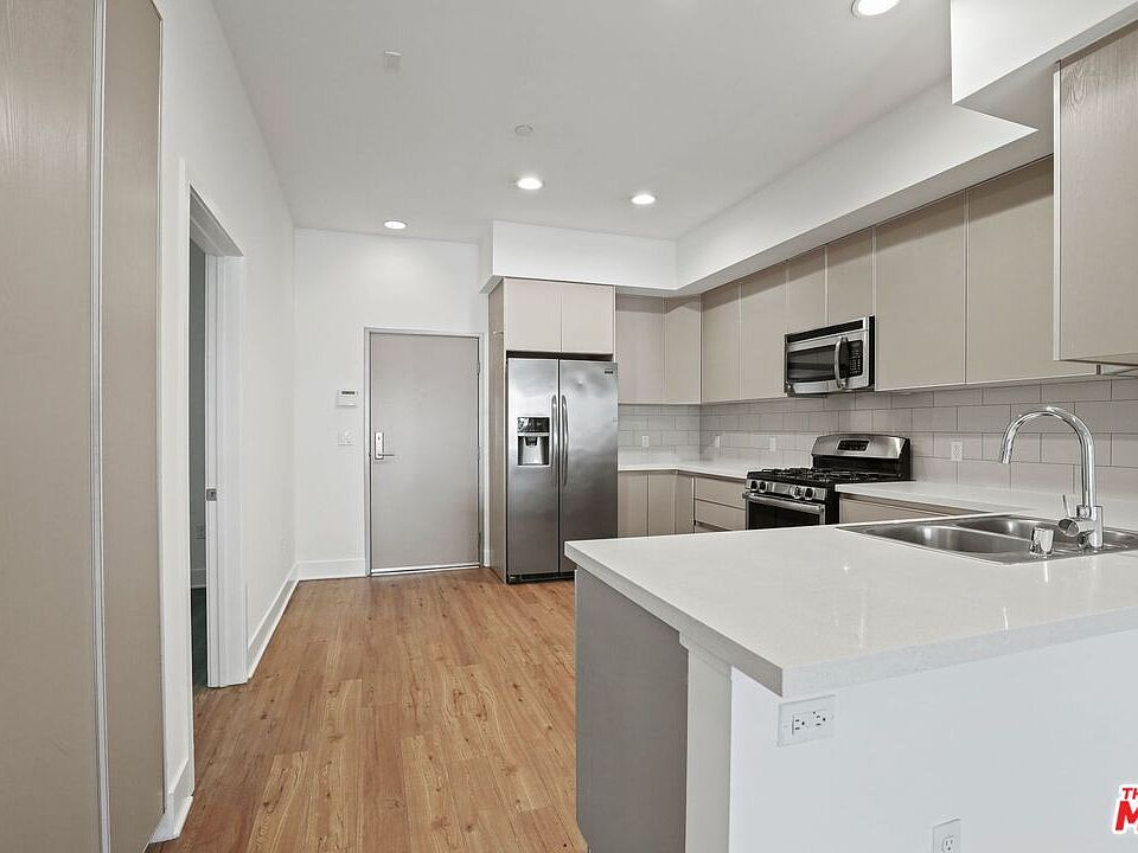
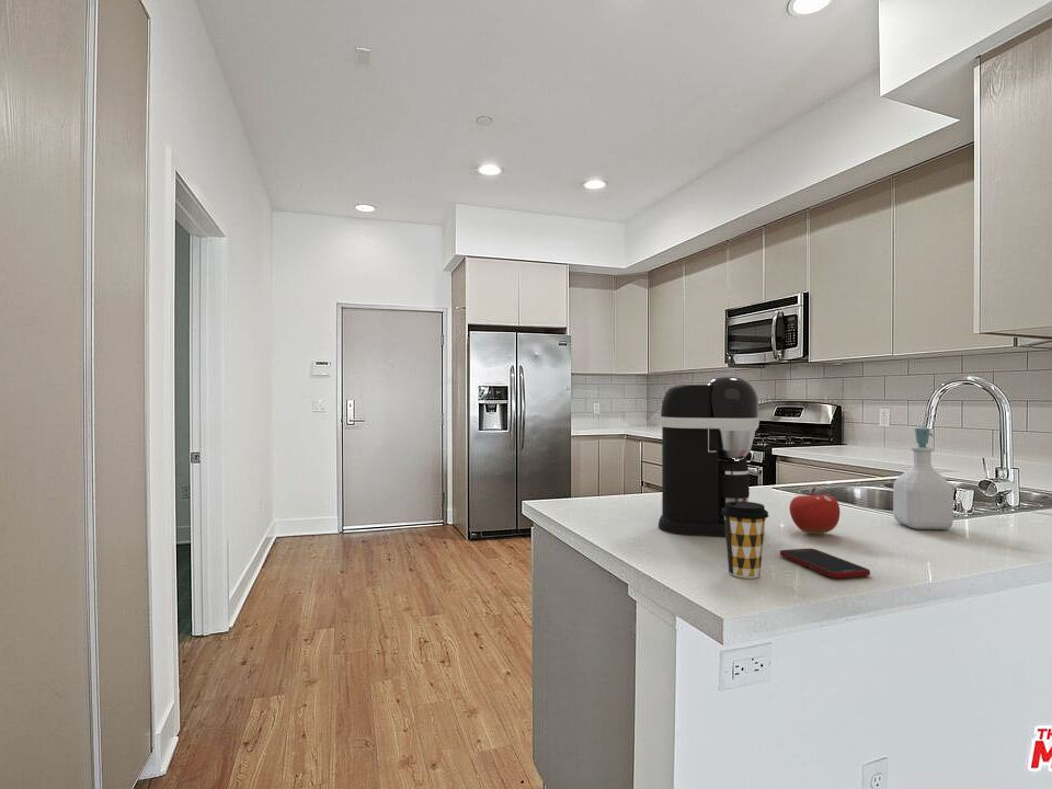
+ cell phone (822, 562)
+ coffee maker (708, 453)
+ fruit (814, 511)
+ coffee cup (744, 538)
+ soap bottle (922, 477)
